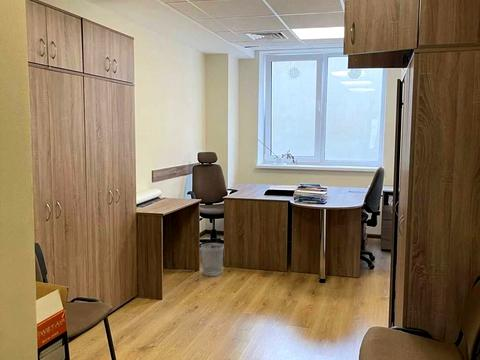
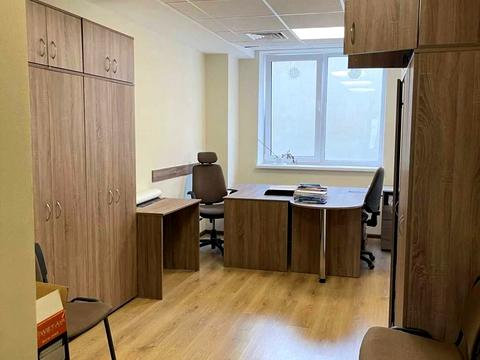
- wastebasket (212, 259)
